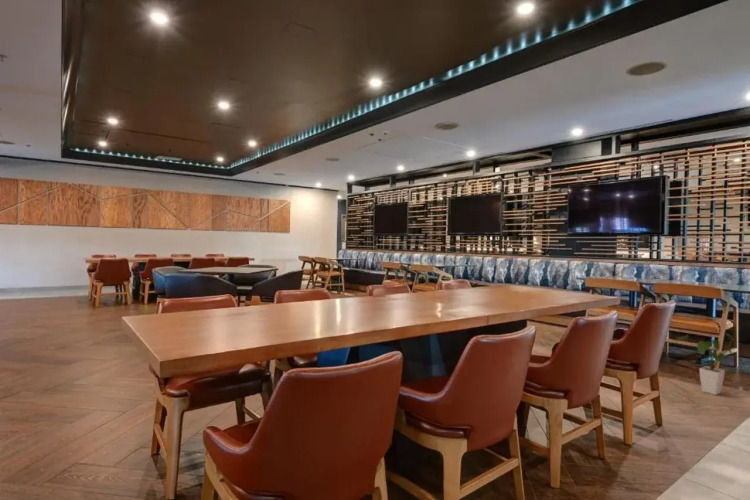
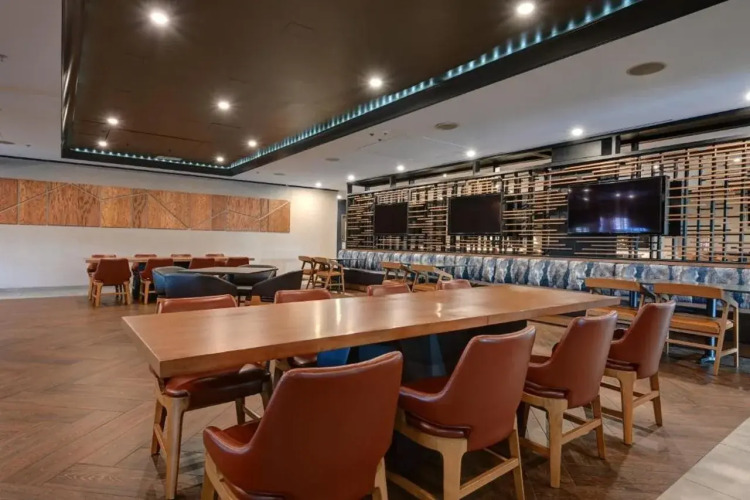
- house plant (707, 361)
